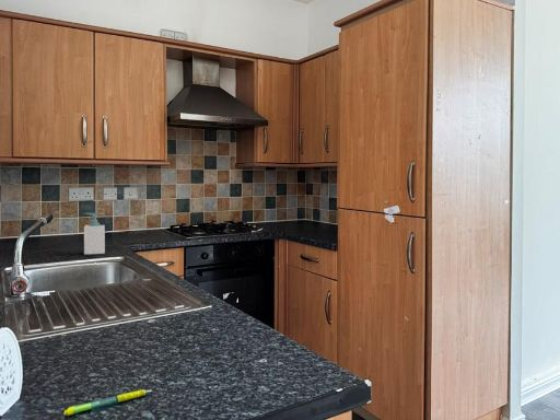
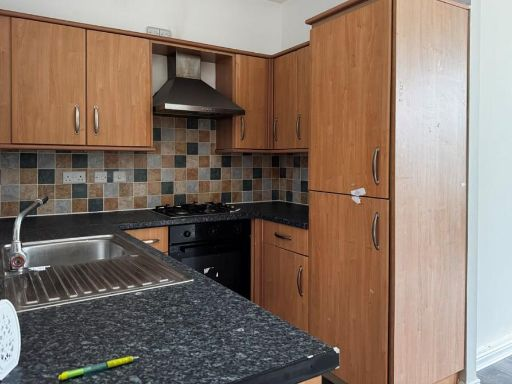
- soap bottle (94, 232)
